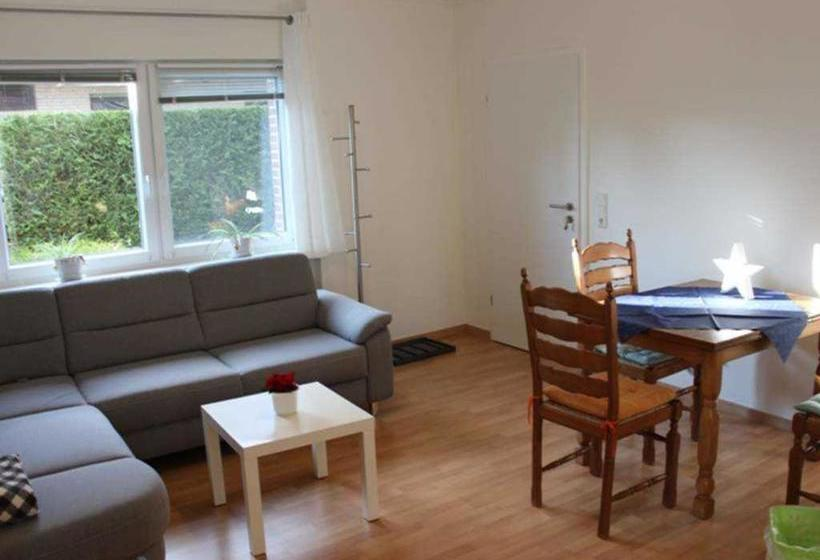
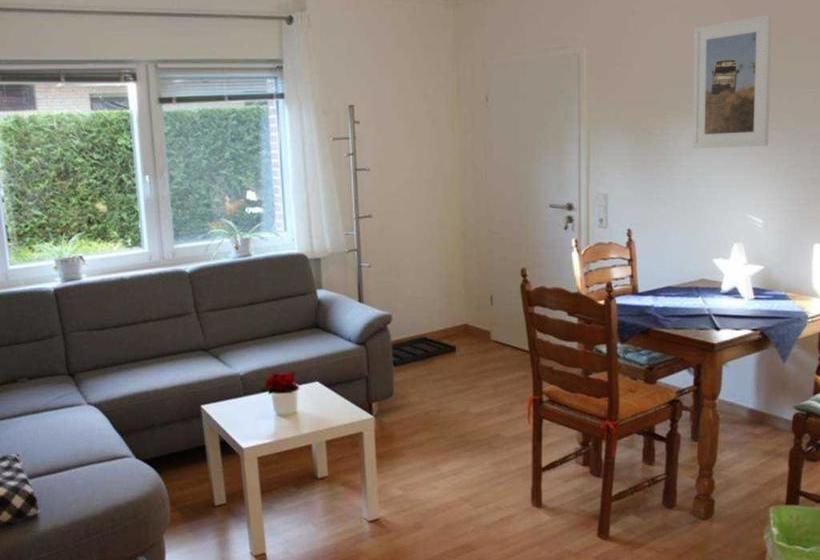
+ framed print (730, 84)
